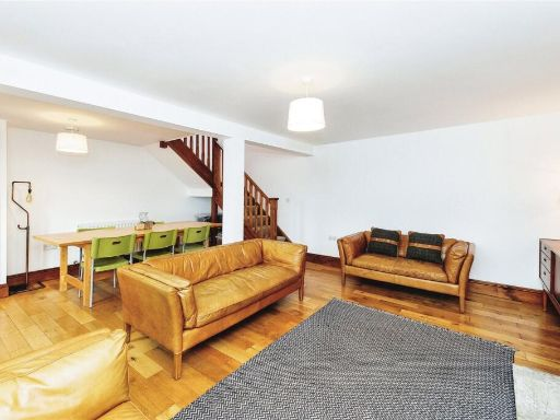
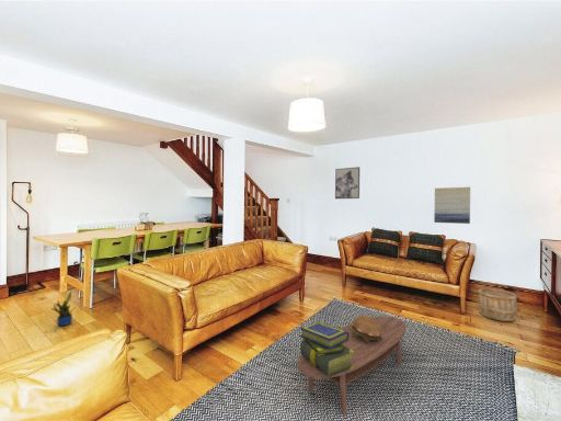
+ stack of books (323, 345)
+ wall art (451, 205)
+ wall art (346, 183)
+ coffee table (358, 357)
+ decorative bowl (365, 327)
+ potted plant (64, 307)
+ wooden bucket (496, 304)
